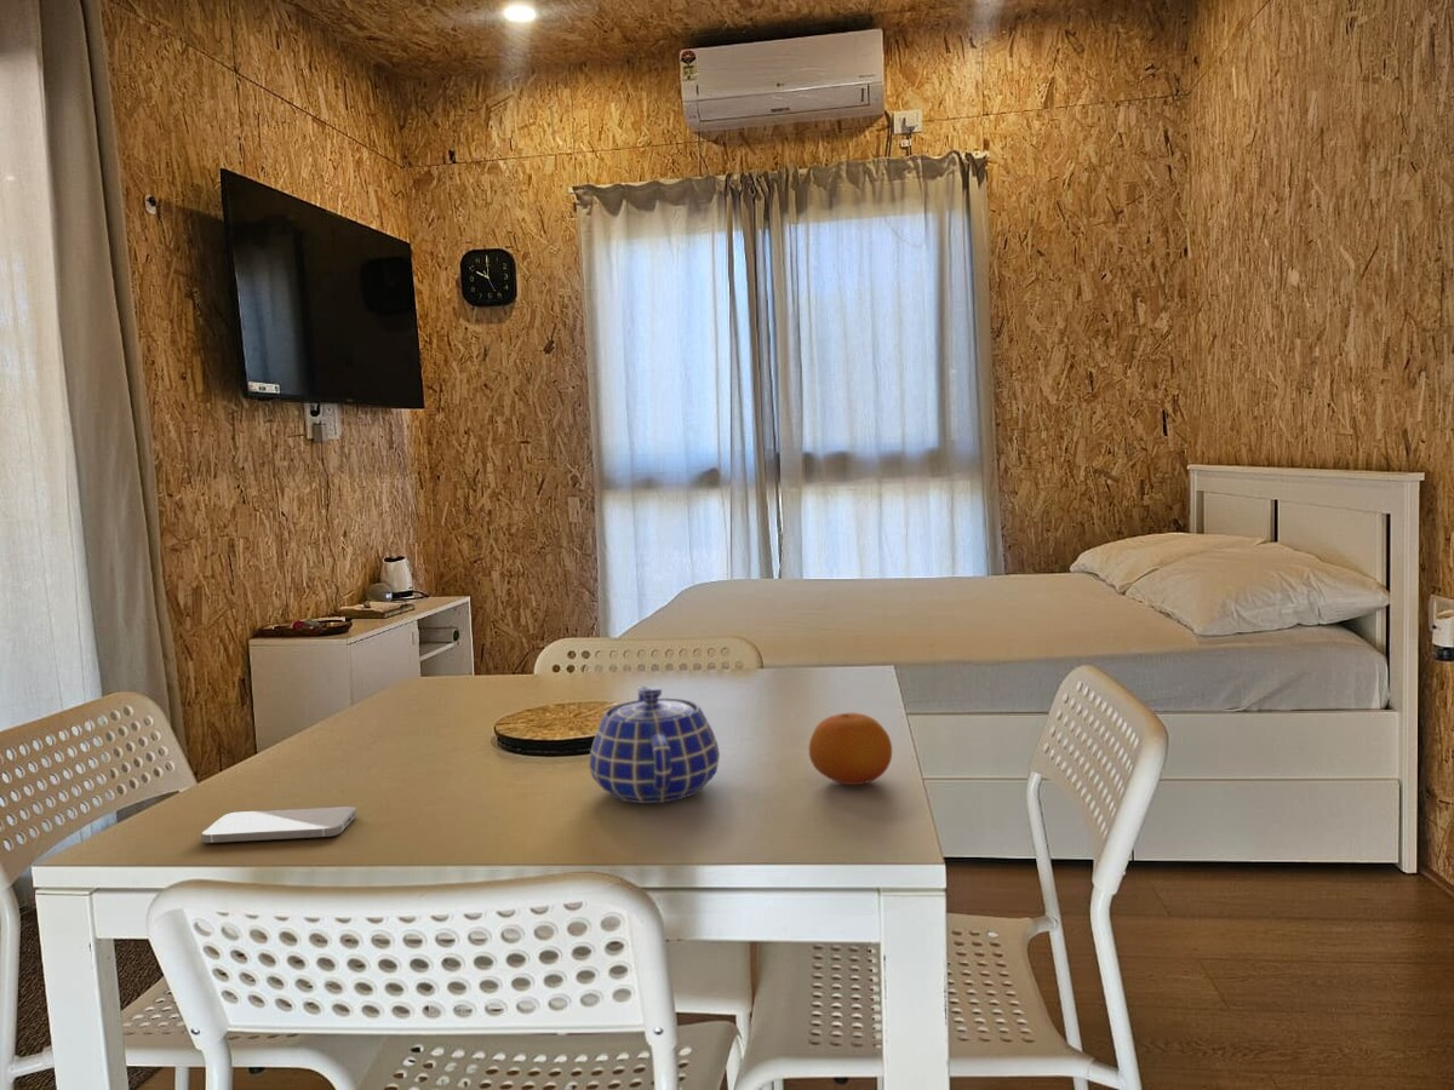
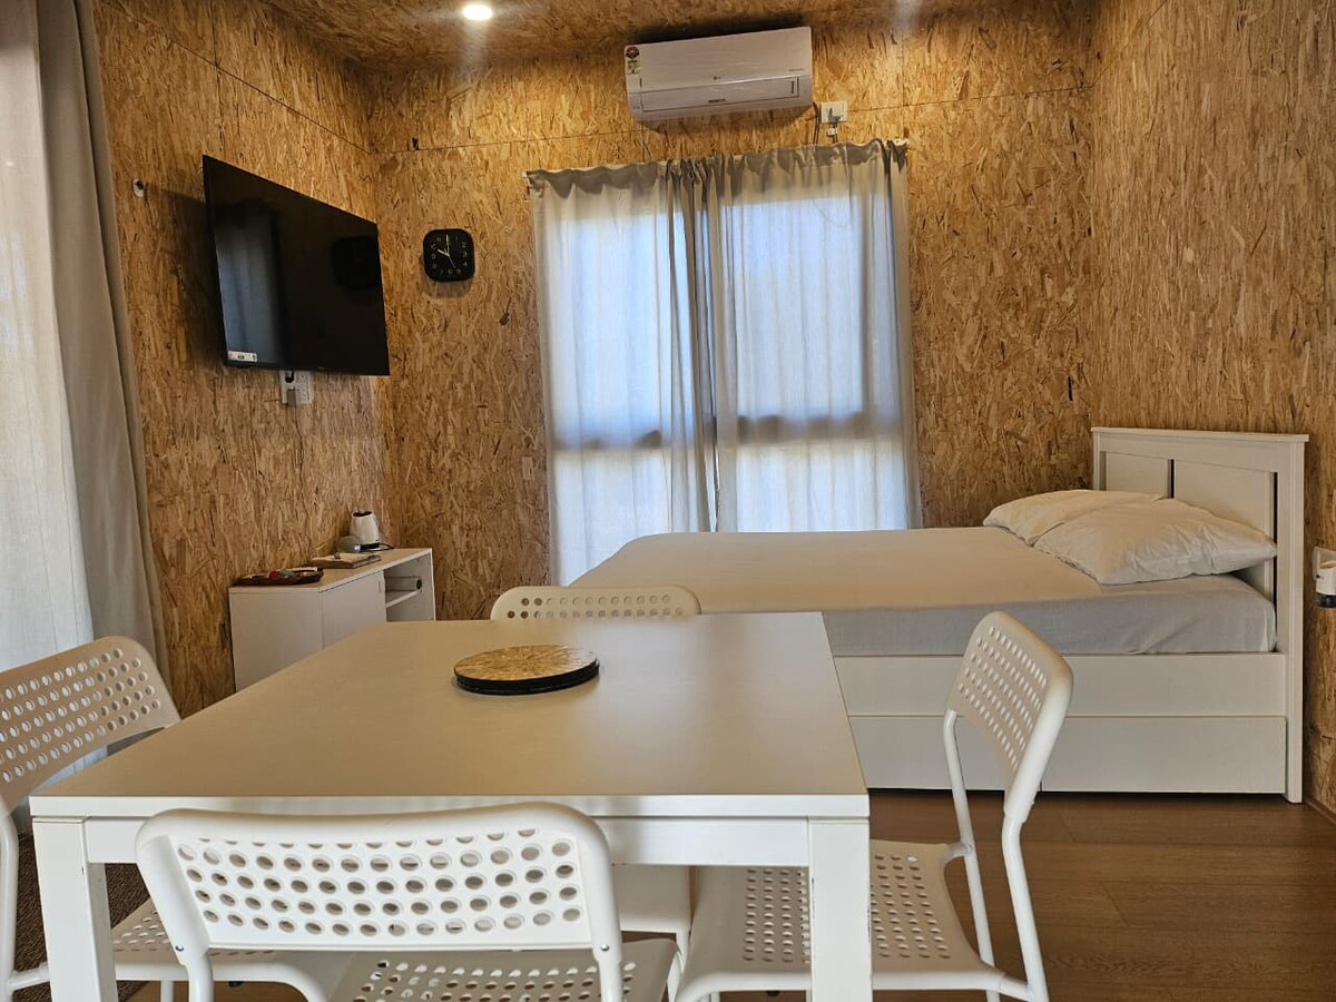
- teapot (652, 738)
- smartphone (280, 824)
- fruit (849, 747)
